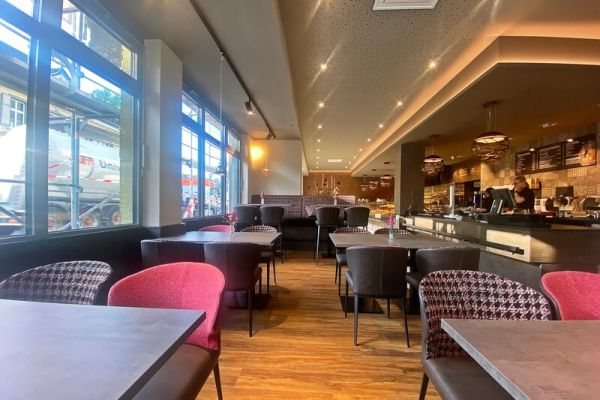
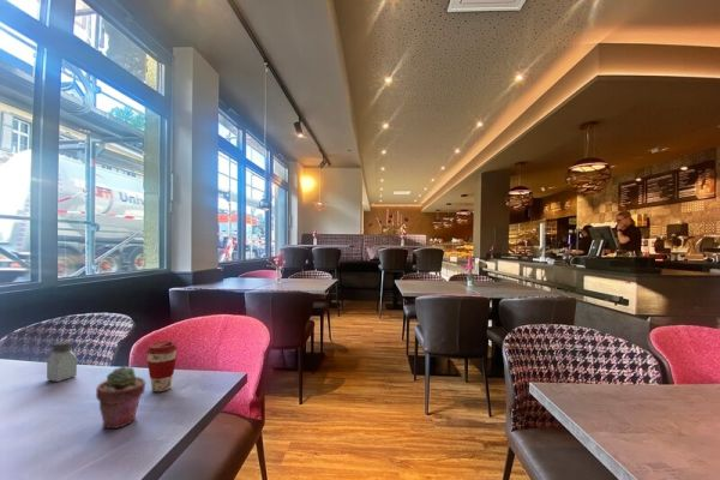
+ potted succulent (120, 394)
+ coffee cup (161, 366)
+ saltshaker (61, 360)
